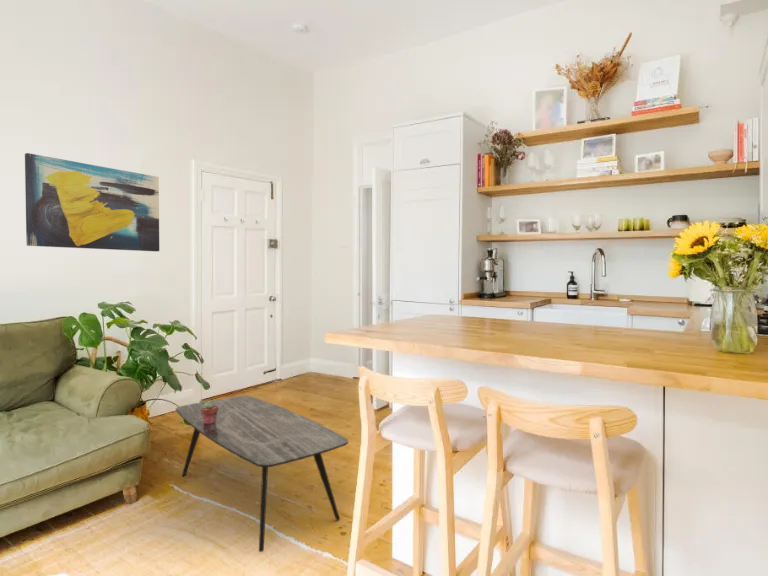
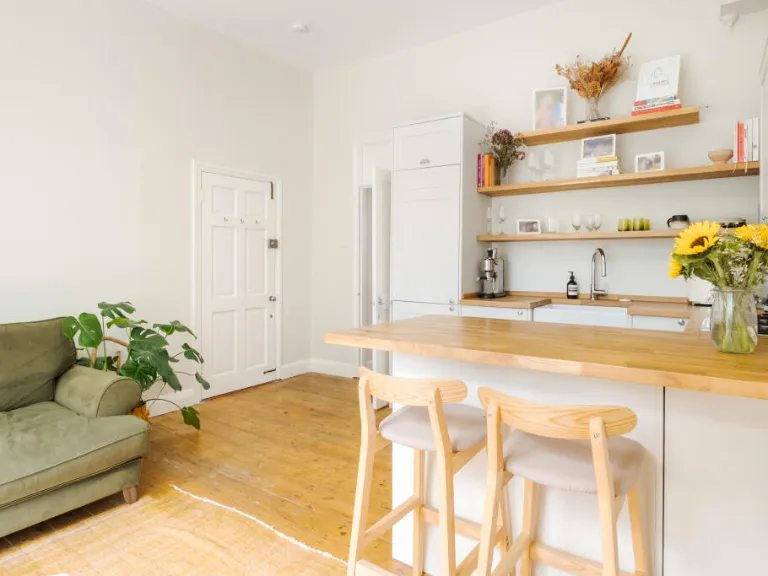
- coffee table (253, 458)
- potted succulent (209, 411)
- wall art (99, 207)
